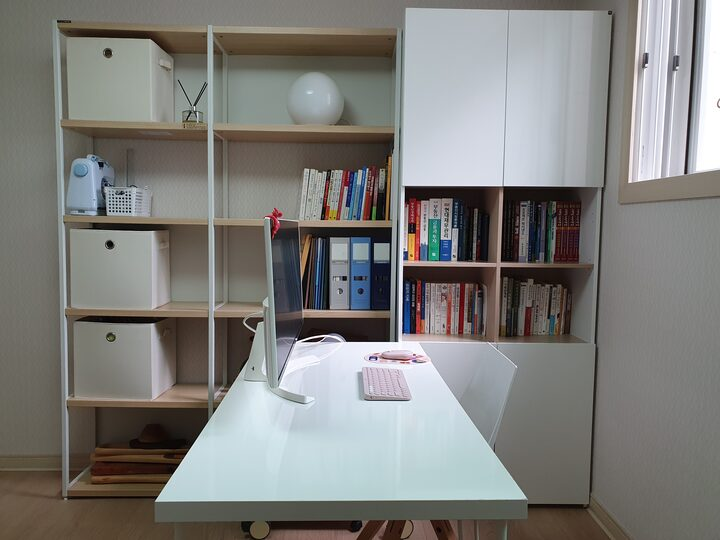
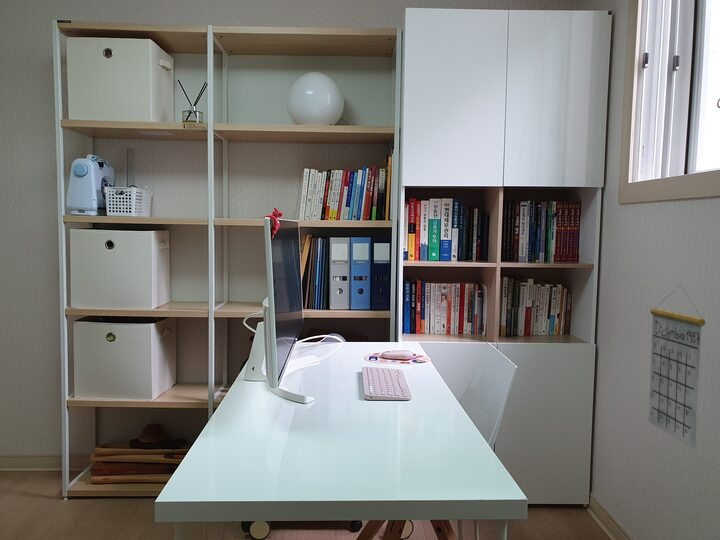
+ calendar (674, 359)
